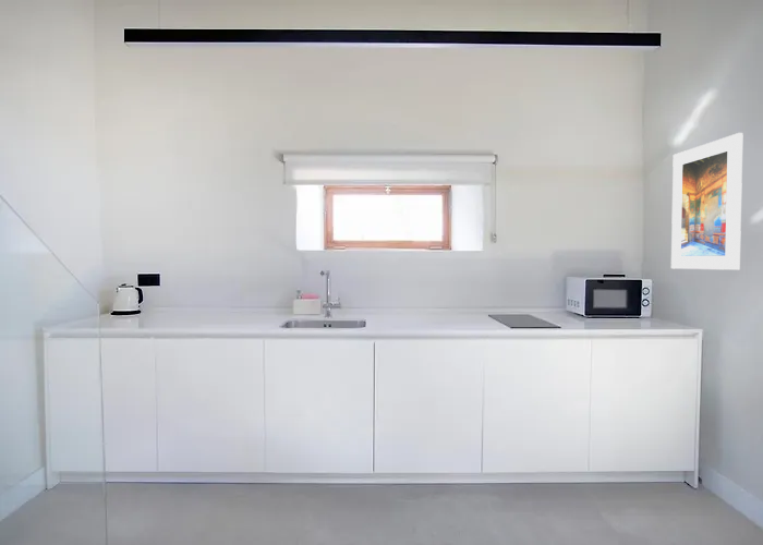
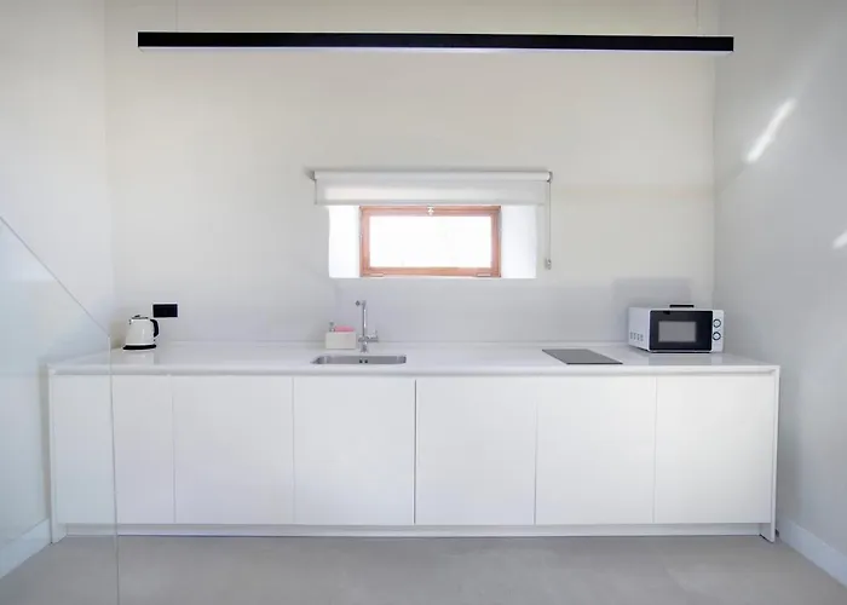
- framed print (703, 207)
